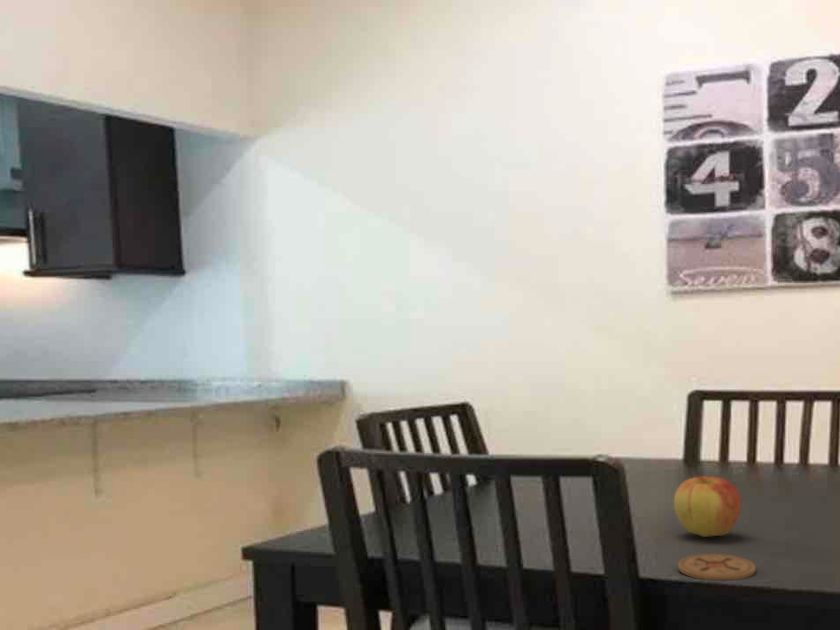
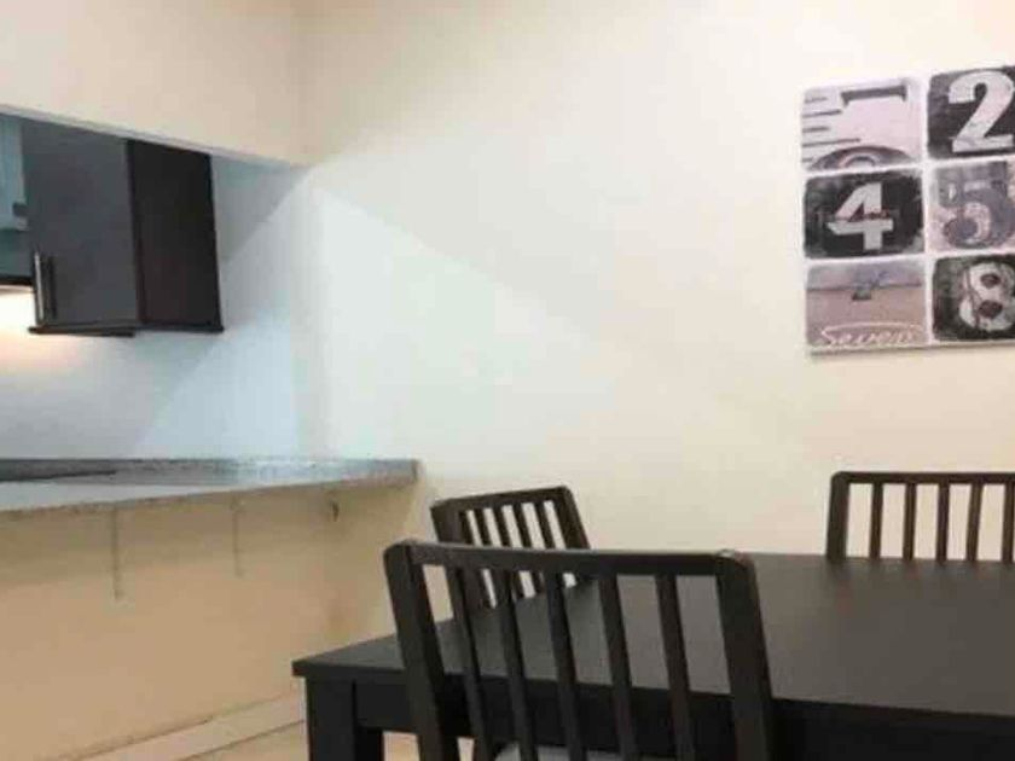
- coaster (716, 567)
- apple (707, 503)
